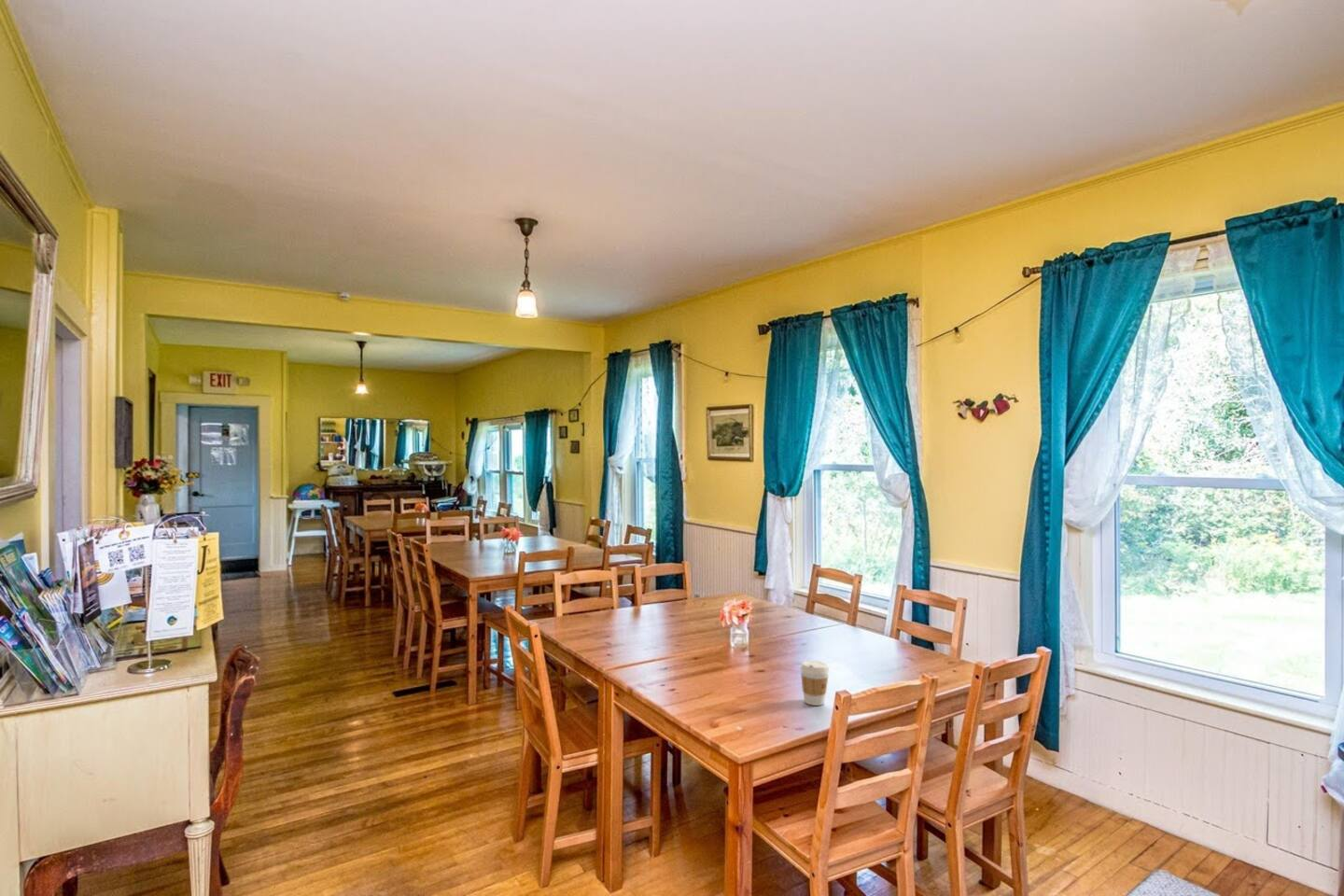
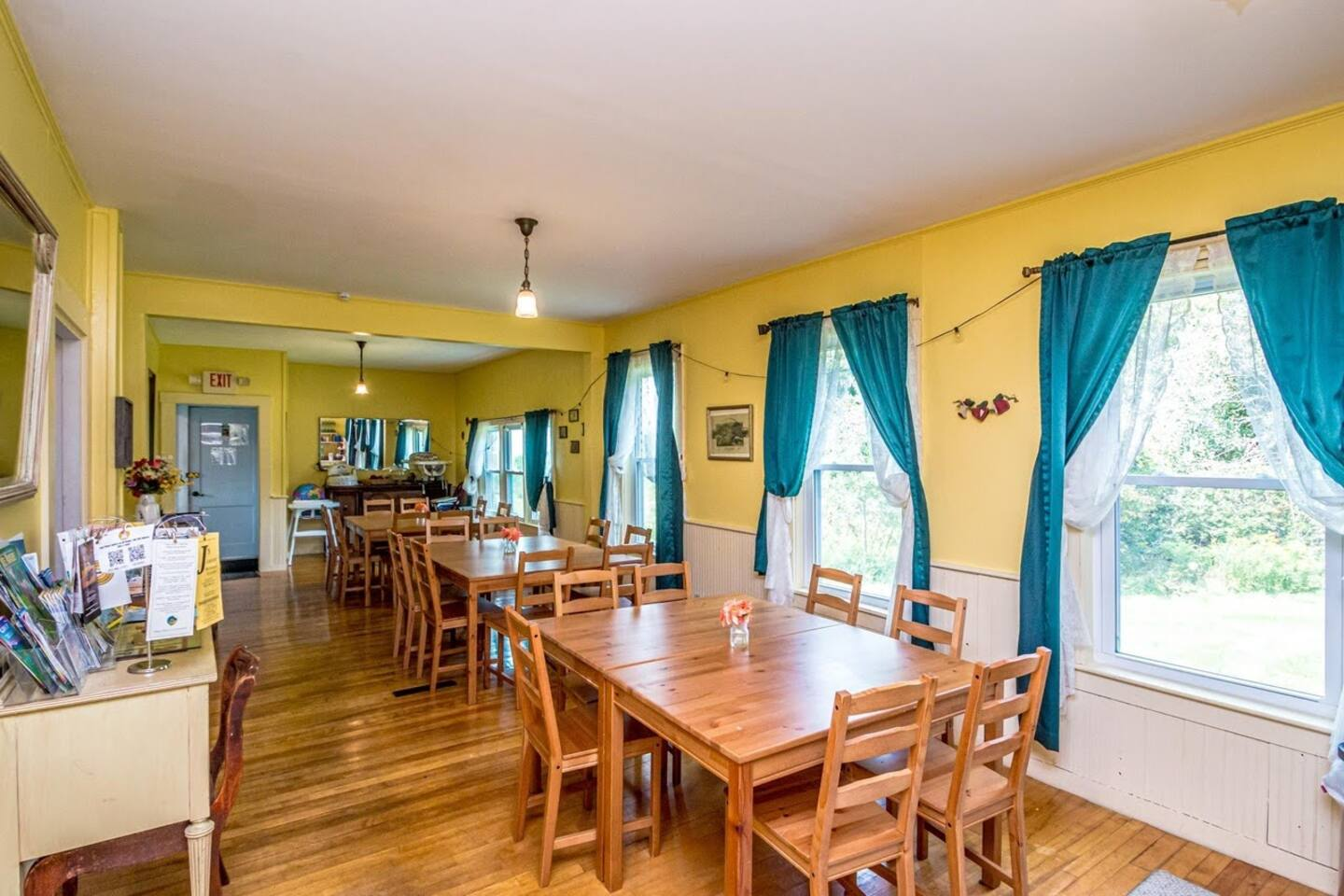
- coffee cup (814, 681)
